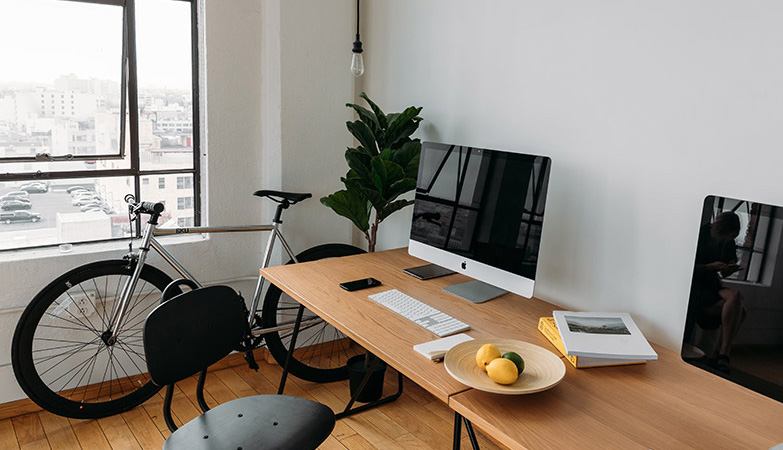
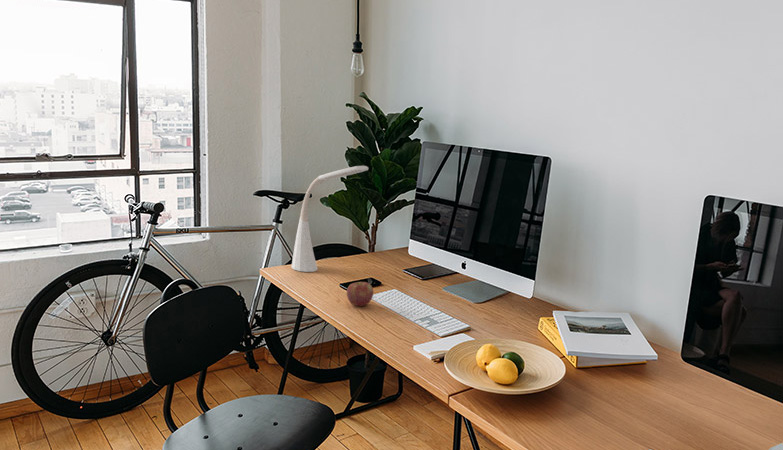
+ apple (360, 293)
+ desk lamp (308, 225)
